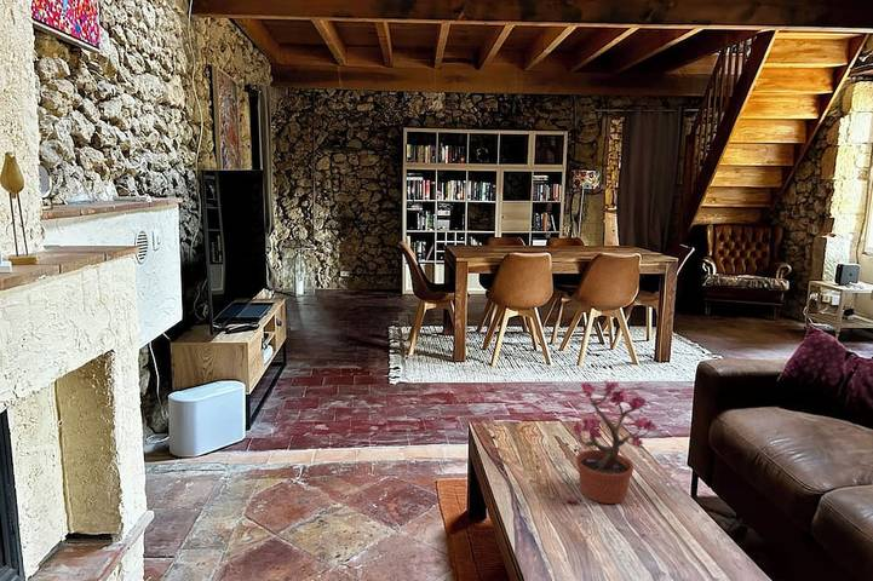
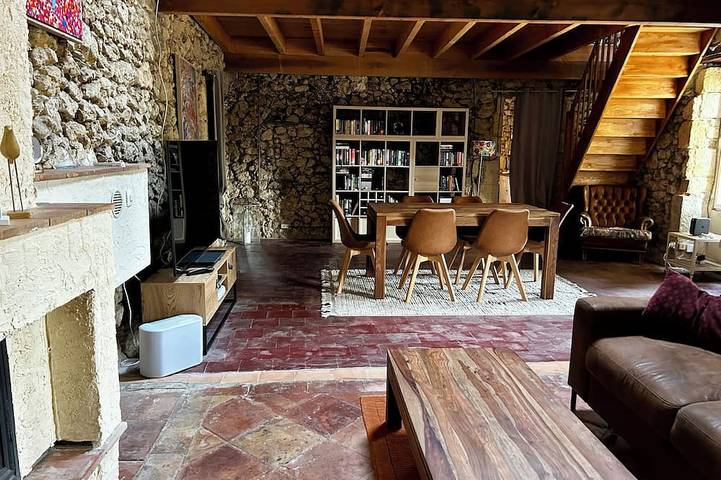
- potted plant (599, 433)
